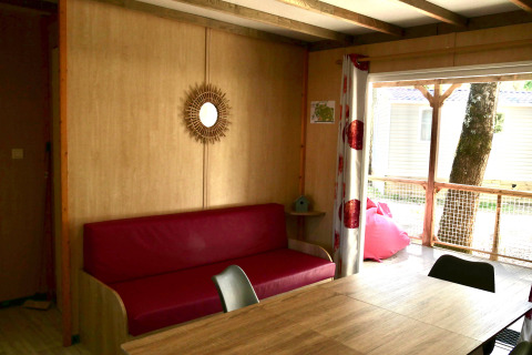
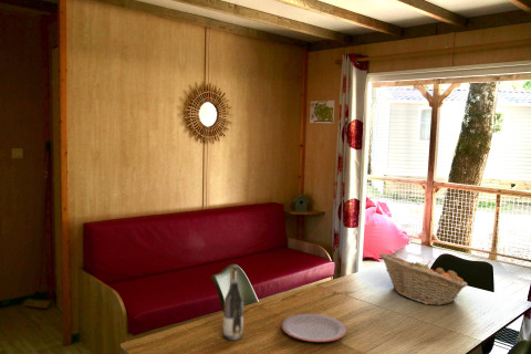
+ wine bottle (233, 301)
+ plate (313, 329)
+ fruit basket (420, 275)
